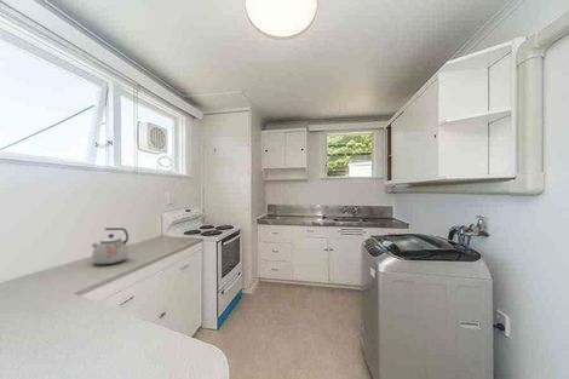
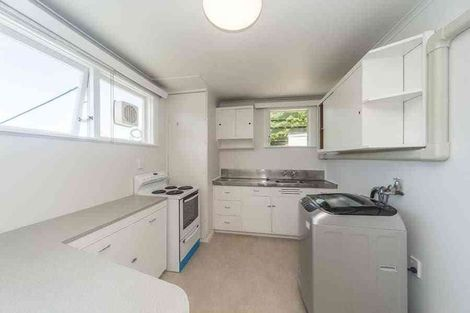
- kettle (110, 245)
